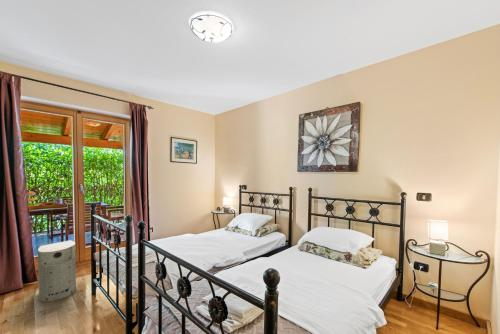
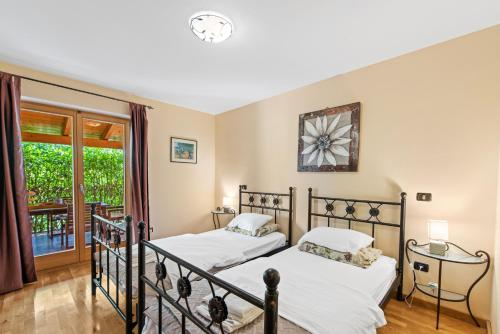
- fan (57, 269)
